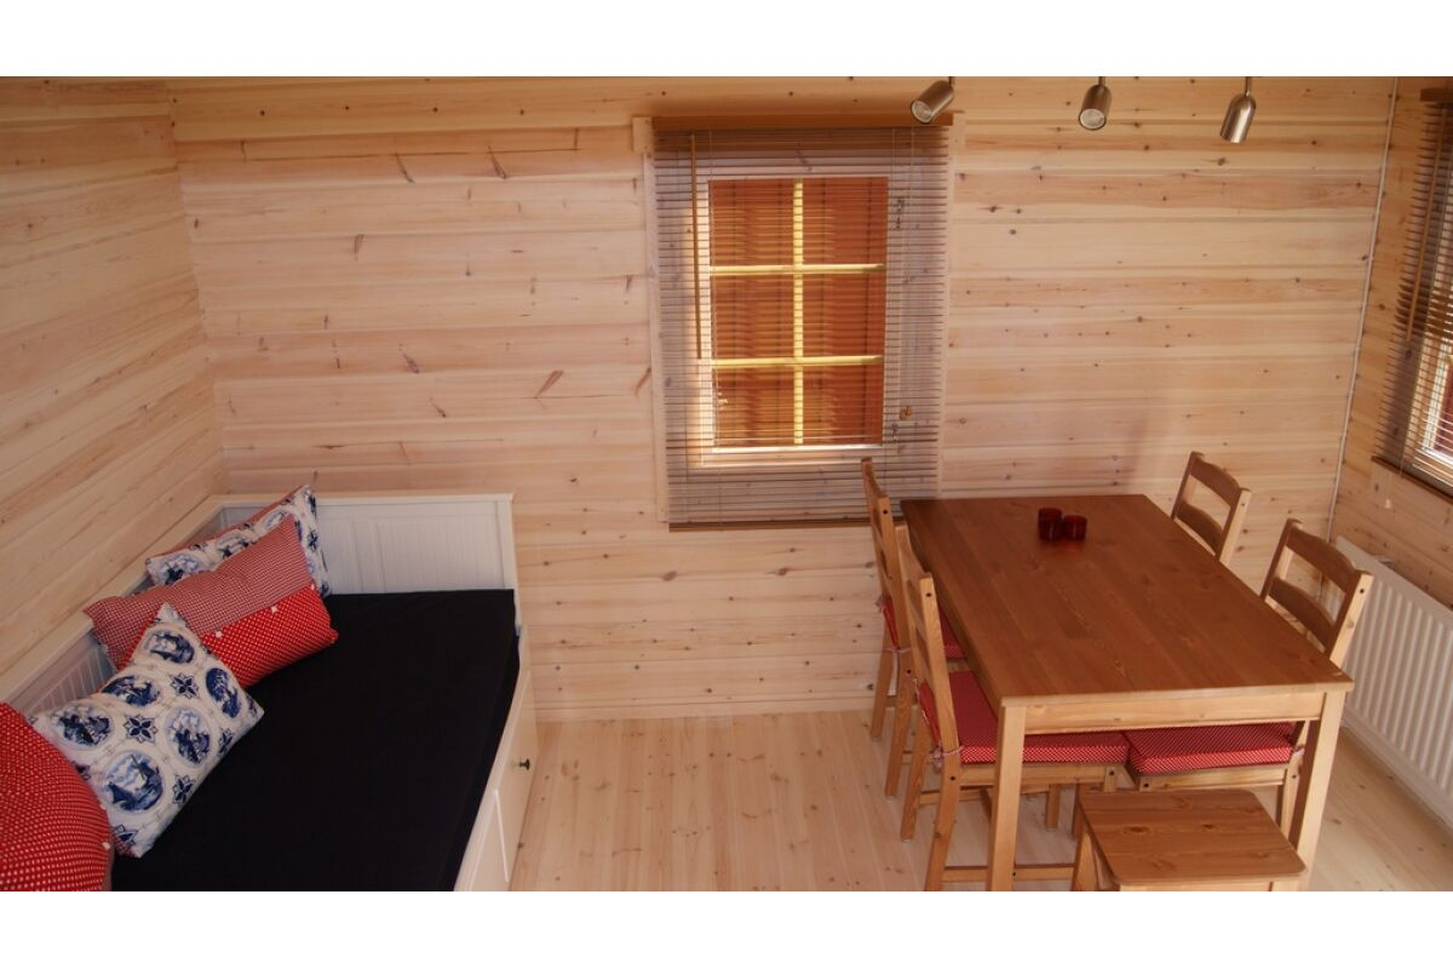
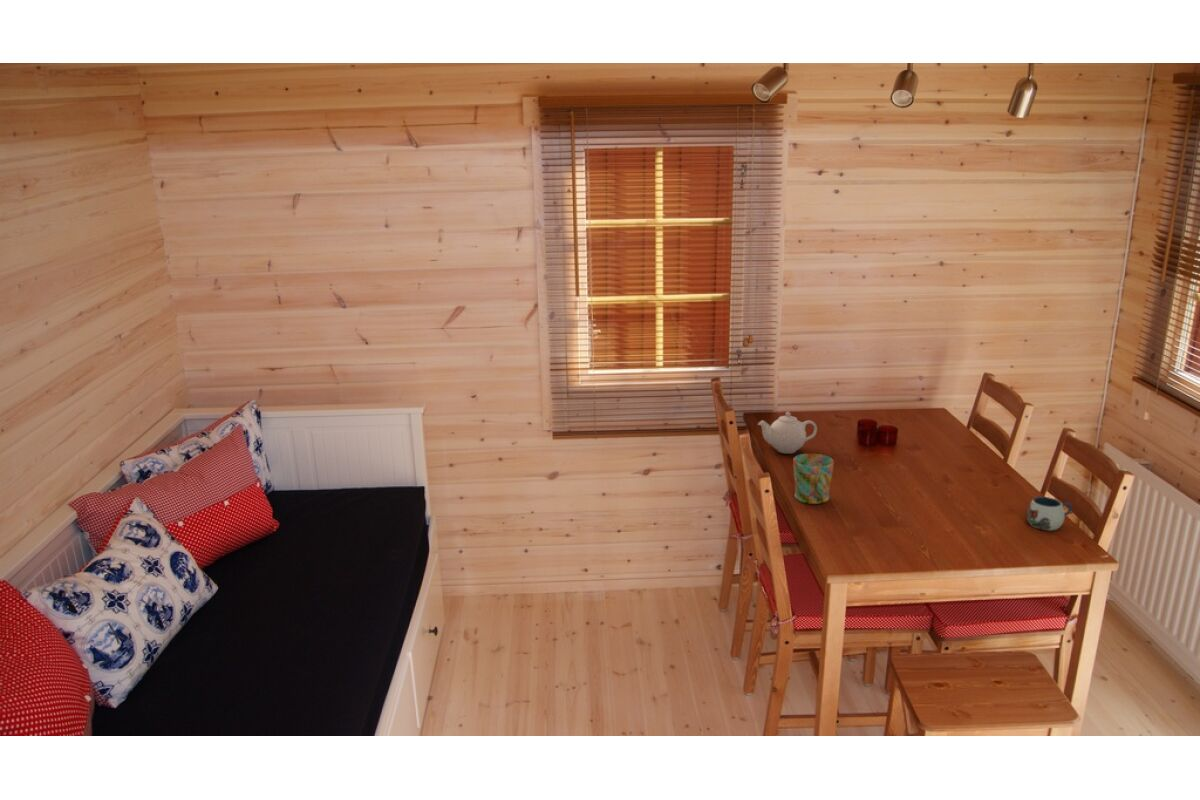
+ mug (814, 480)
+ teapot (787, 431)
+ mug (1050, 513)
